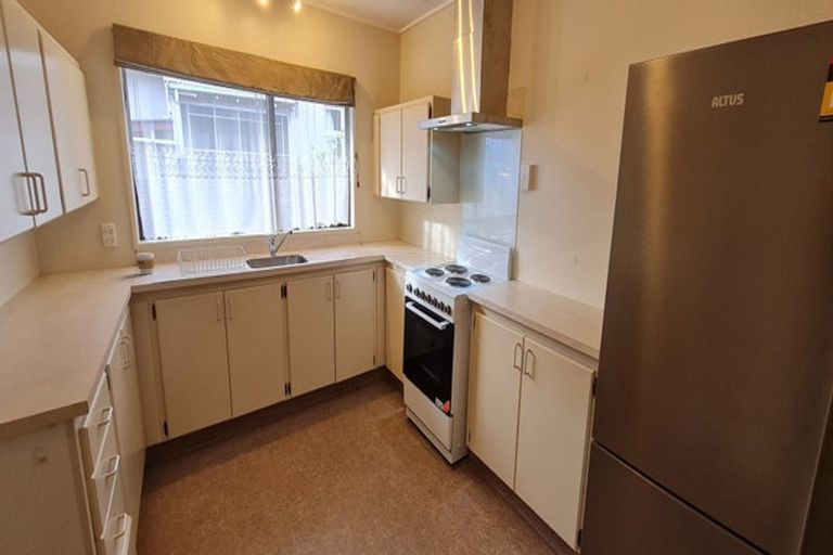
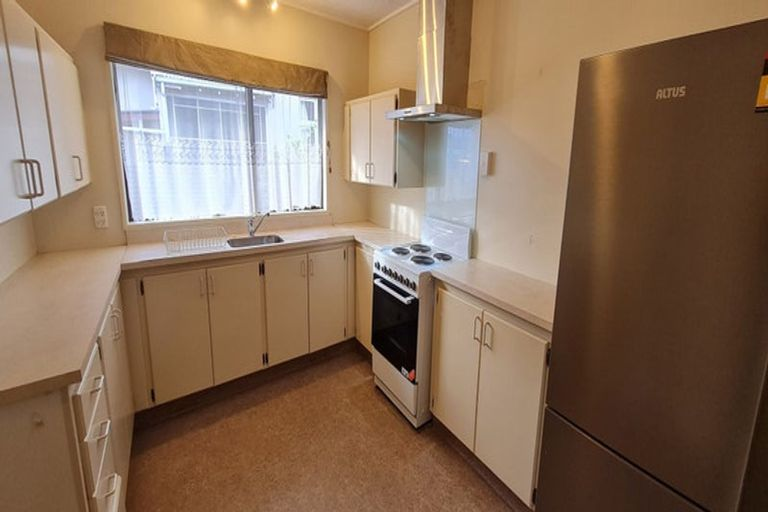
- coffee cup (145, 262)
